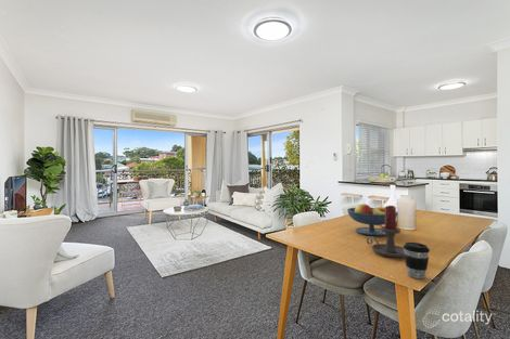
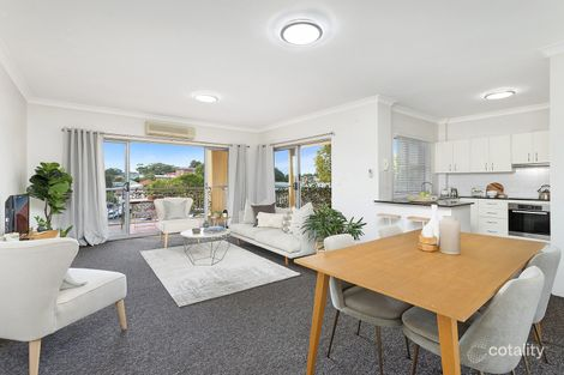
- fruit bowl (371, 217)
- candle holder (385, 227)
- coffee cup (416, 260)
